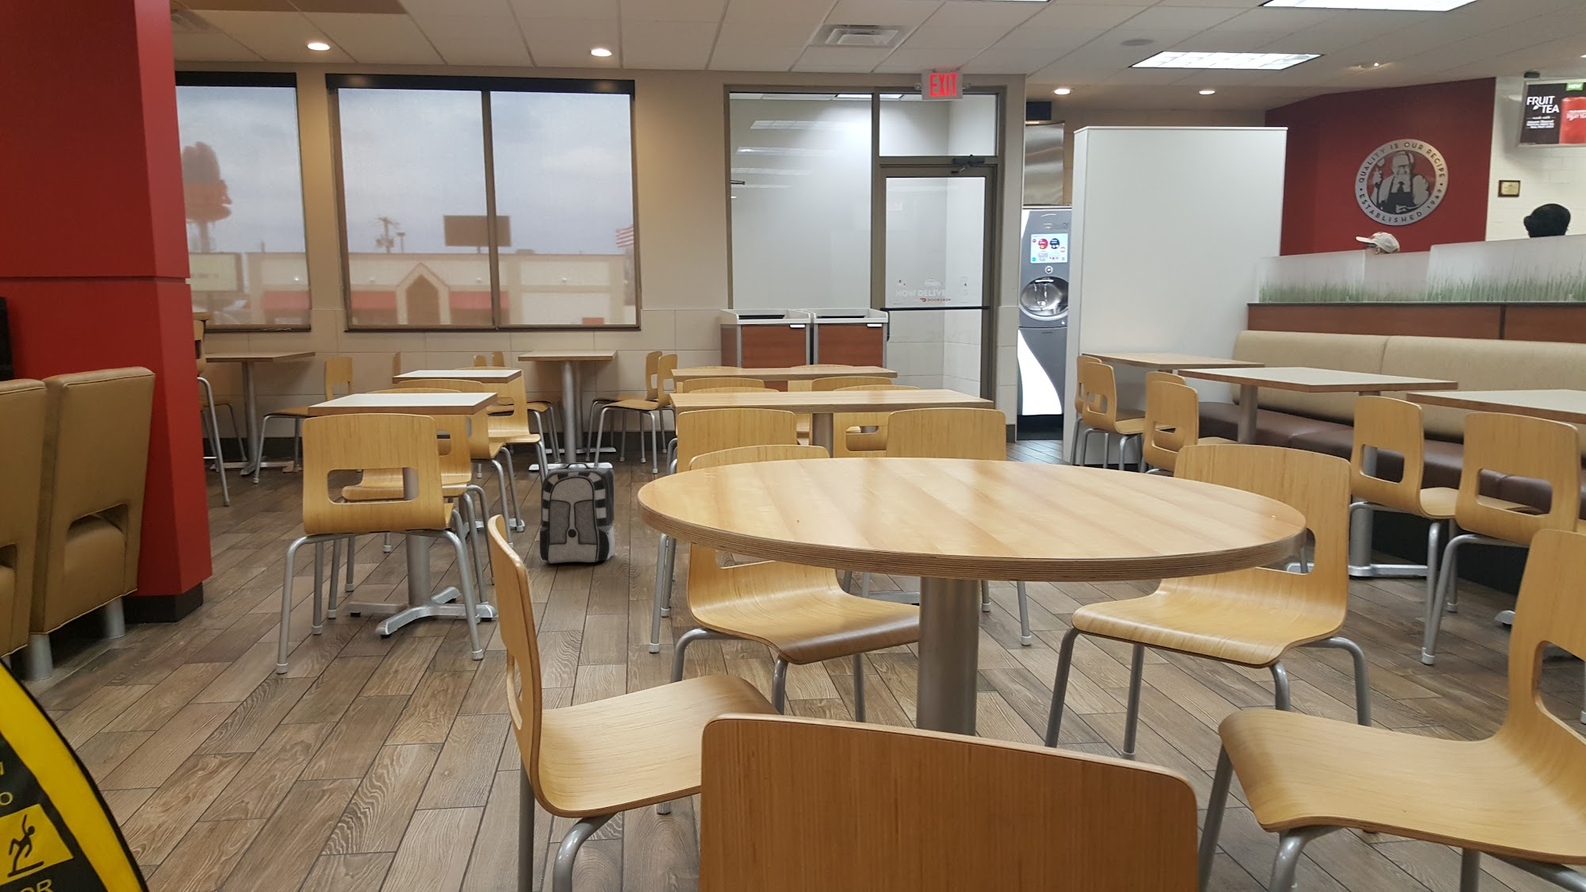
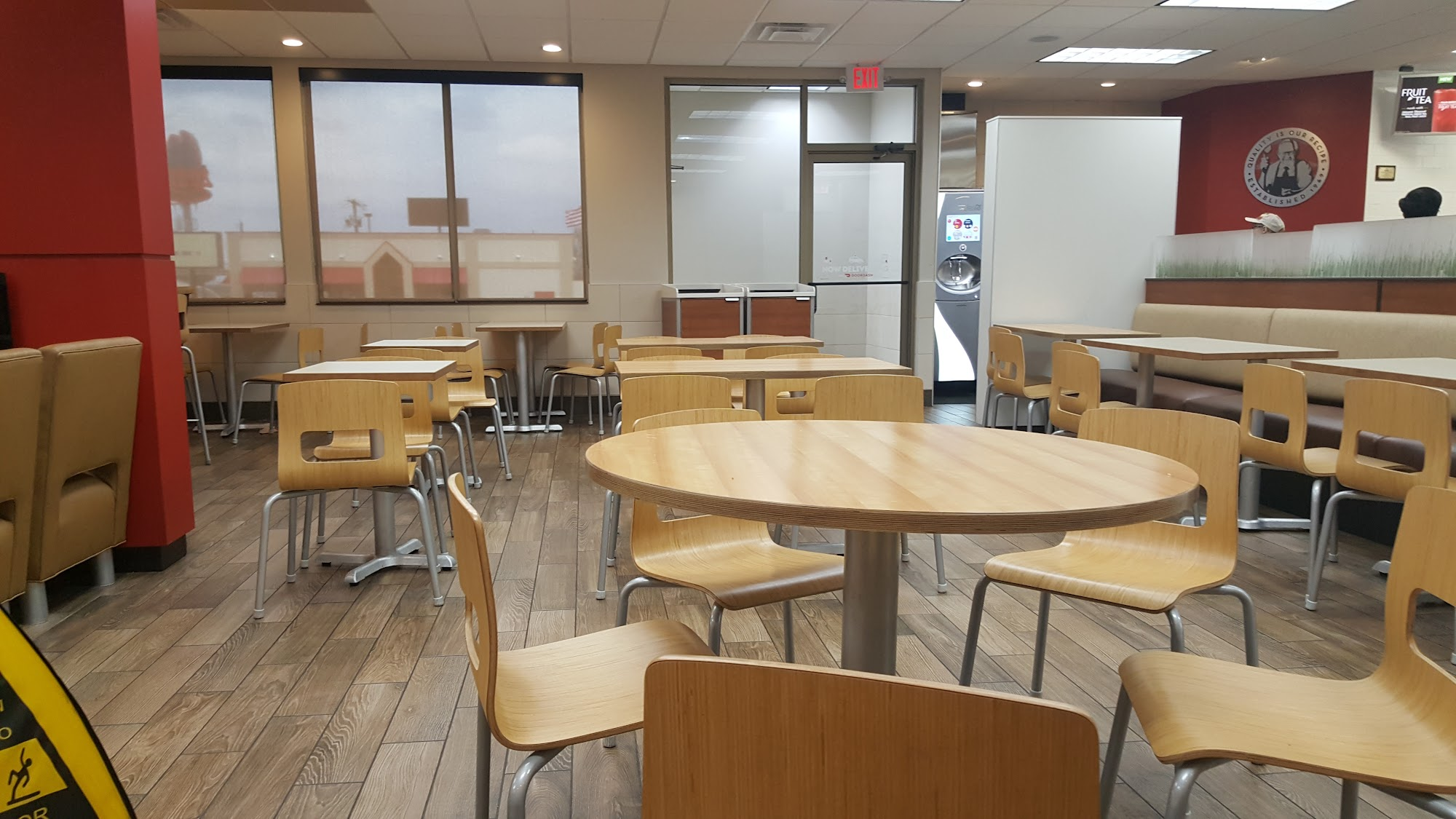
- backpack (581, 509)
